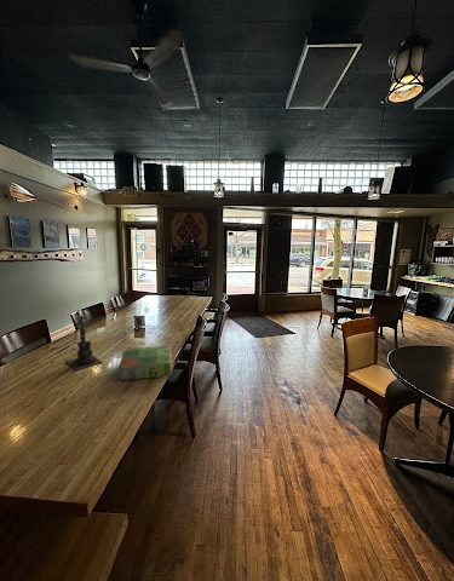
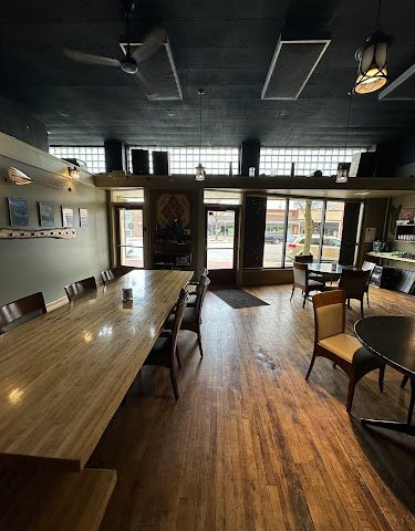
- candle holder (81, 335)
- board game (146, 361)
